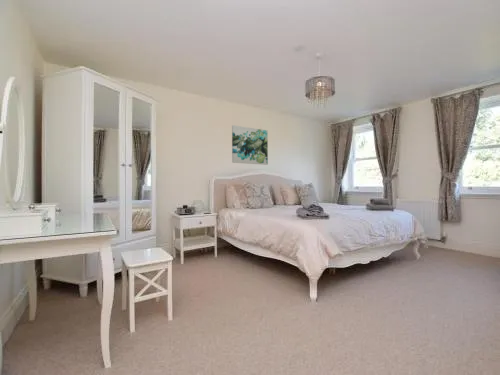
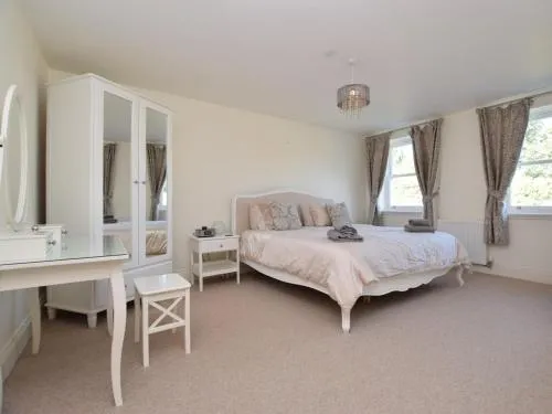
- wall art (250, 145)
